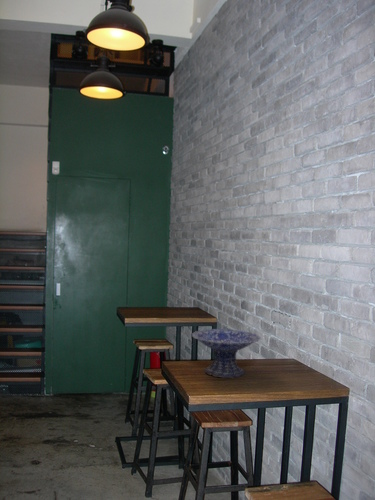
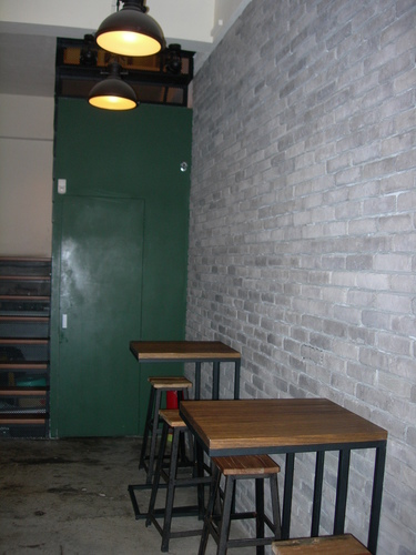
- decorative bowl (225, 353)
